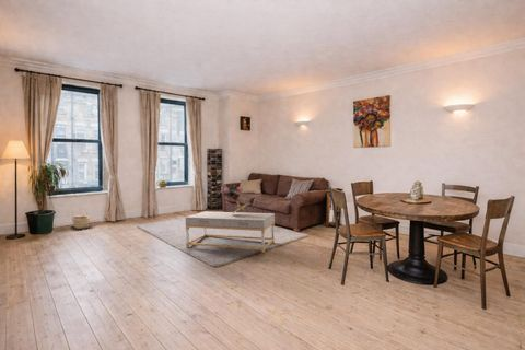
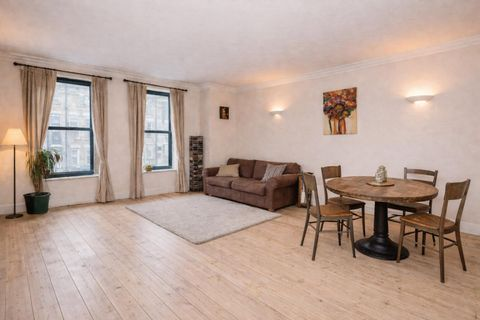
- coffee table (231, 229)
- basket (80, 218)
- bouquet (237, 199)
